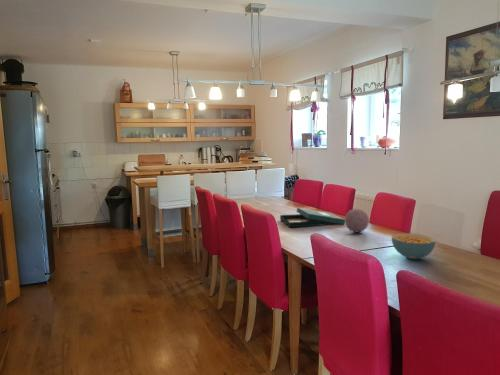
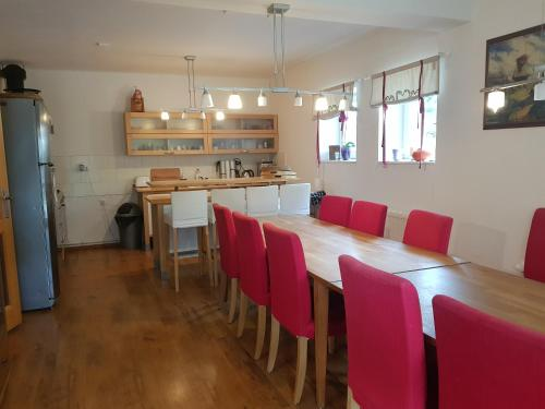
- cereal bowl (412, 248)
- decorative orb (356, 220)
- board game (311, 215)
